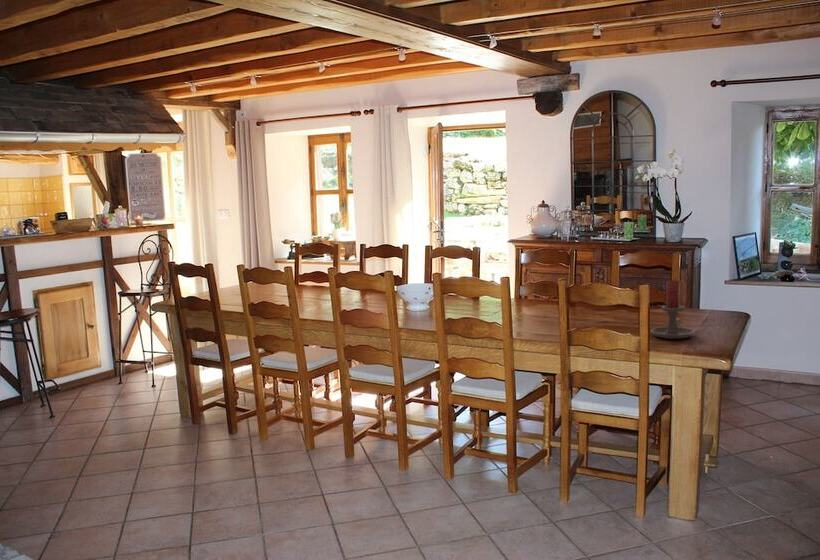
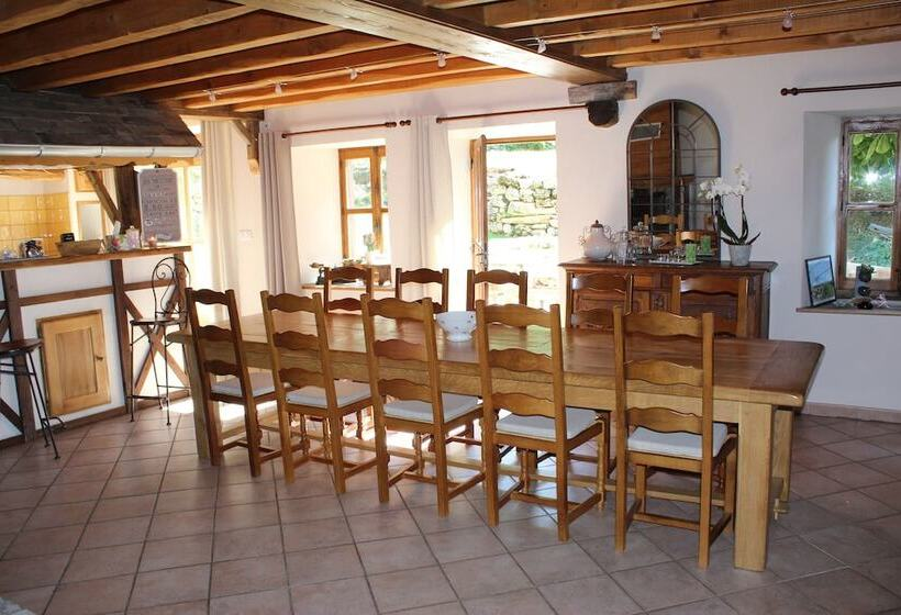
- candle holder (673, 306)
